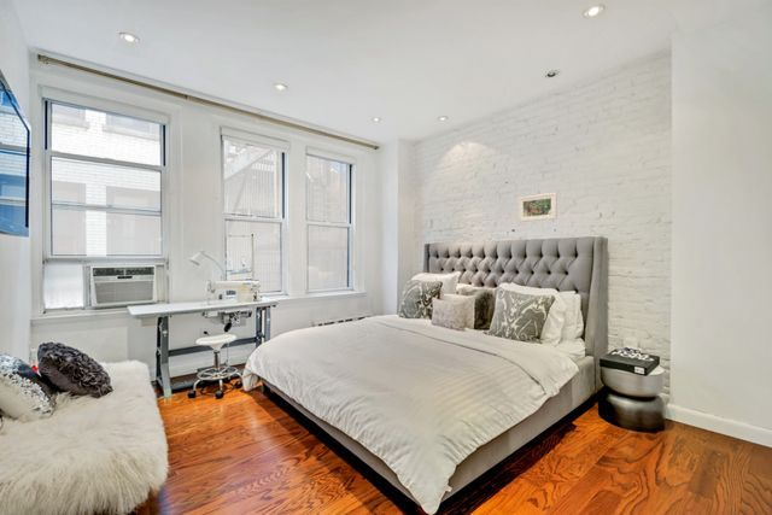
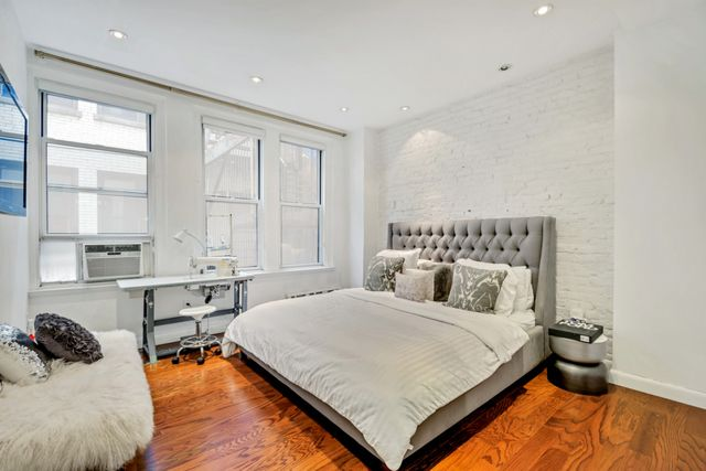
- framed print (537, 207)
